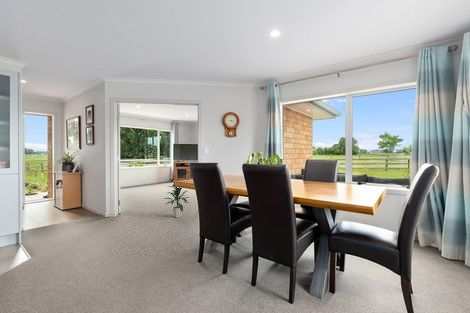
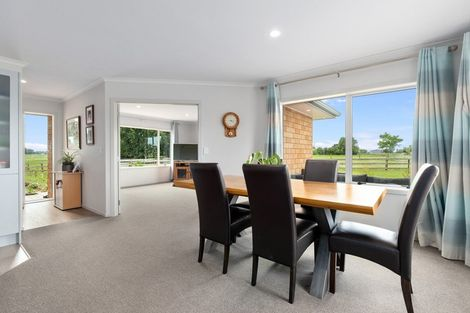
- indoor plant (177, 199)
